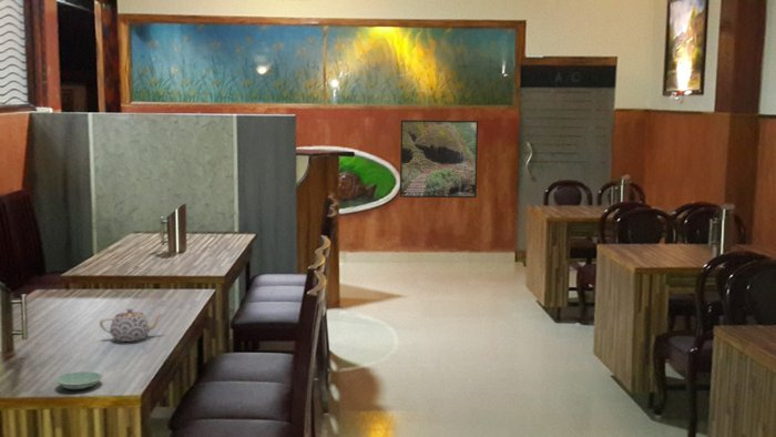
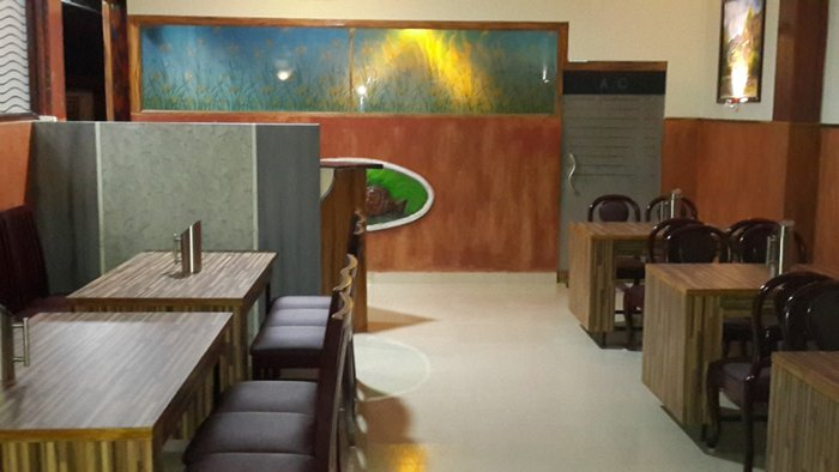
- teapot (132, 323)
- saucer (79, 382)
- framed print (438, 159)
